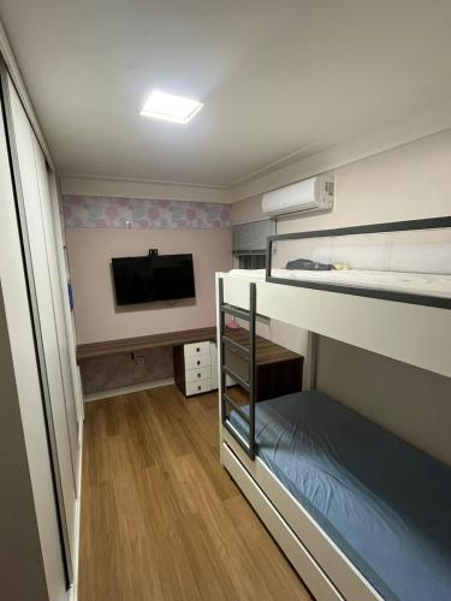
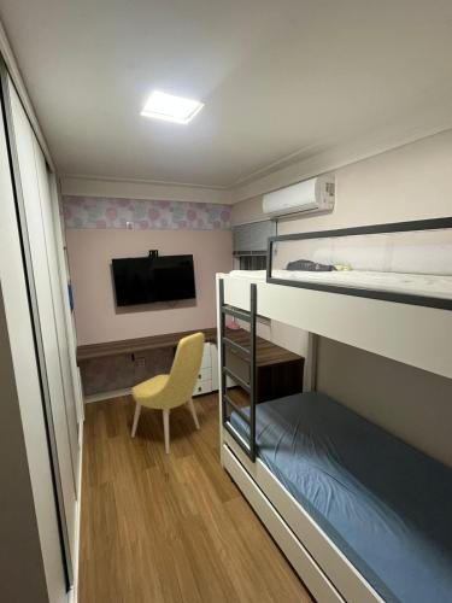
+ chair (169, 384)
